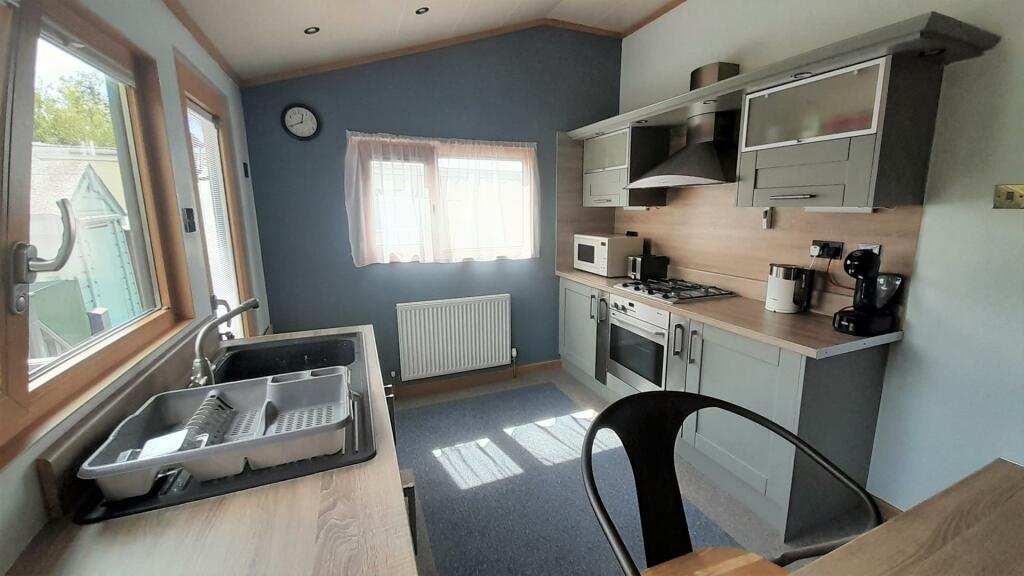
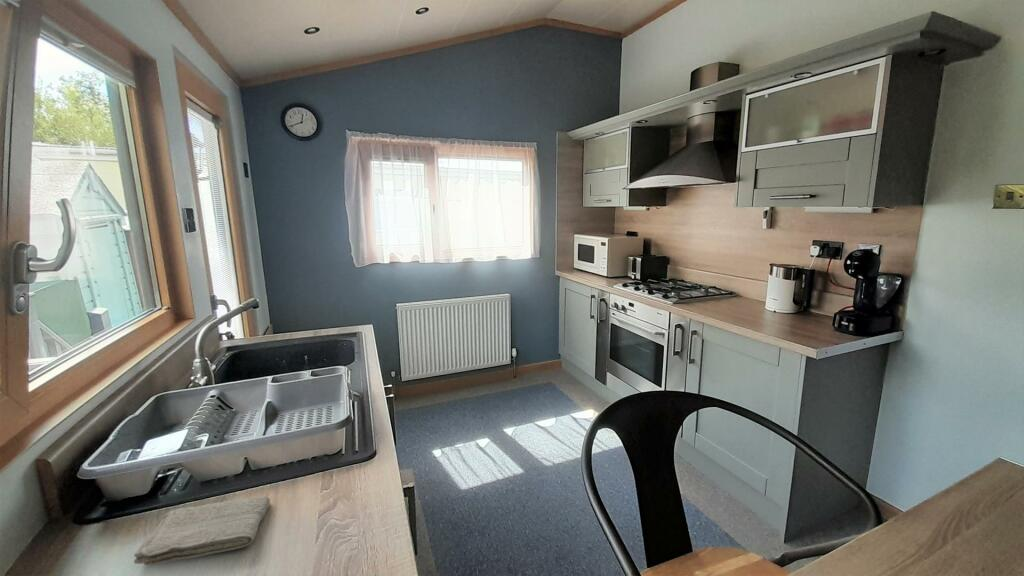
+ washcloth (208, 526)
